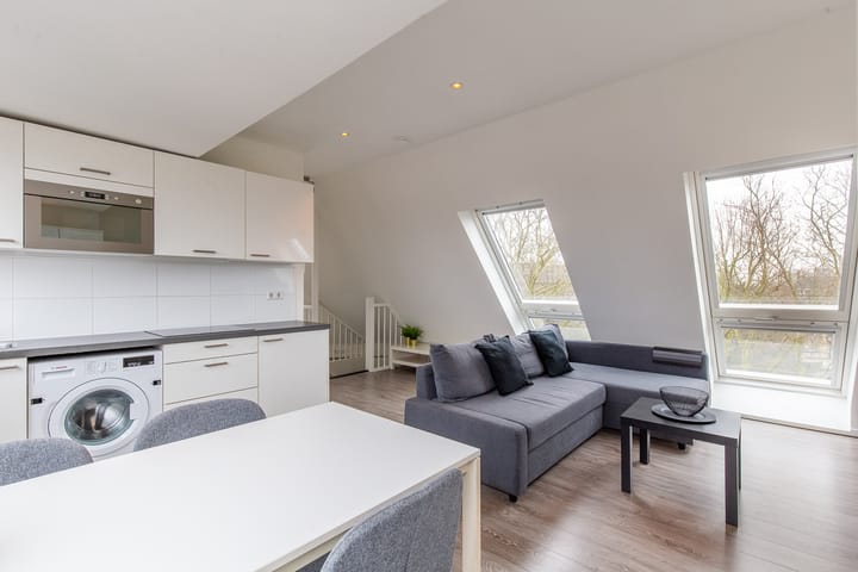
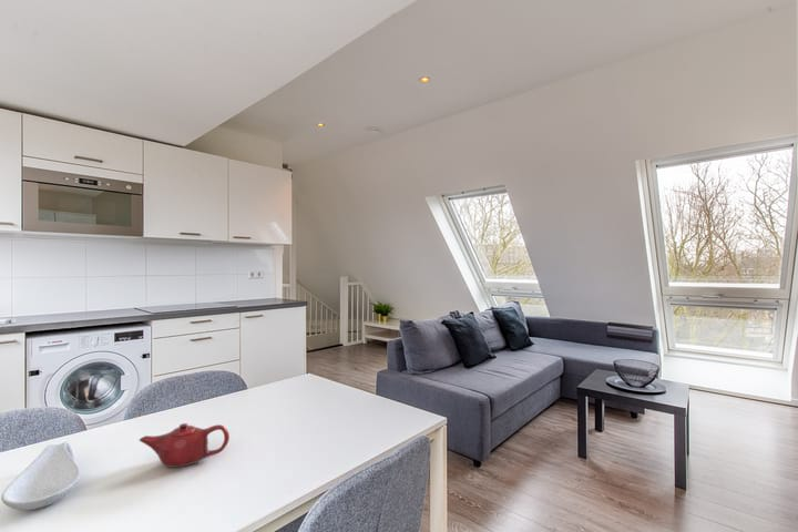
+ teapot (185, 442)
+ spoon rest (49, 471)
